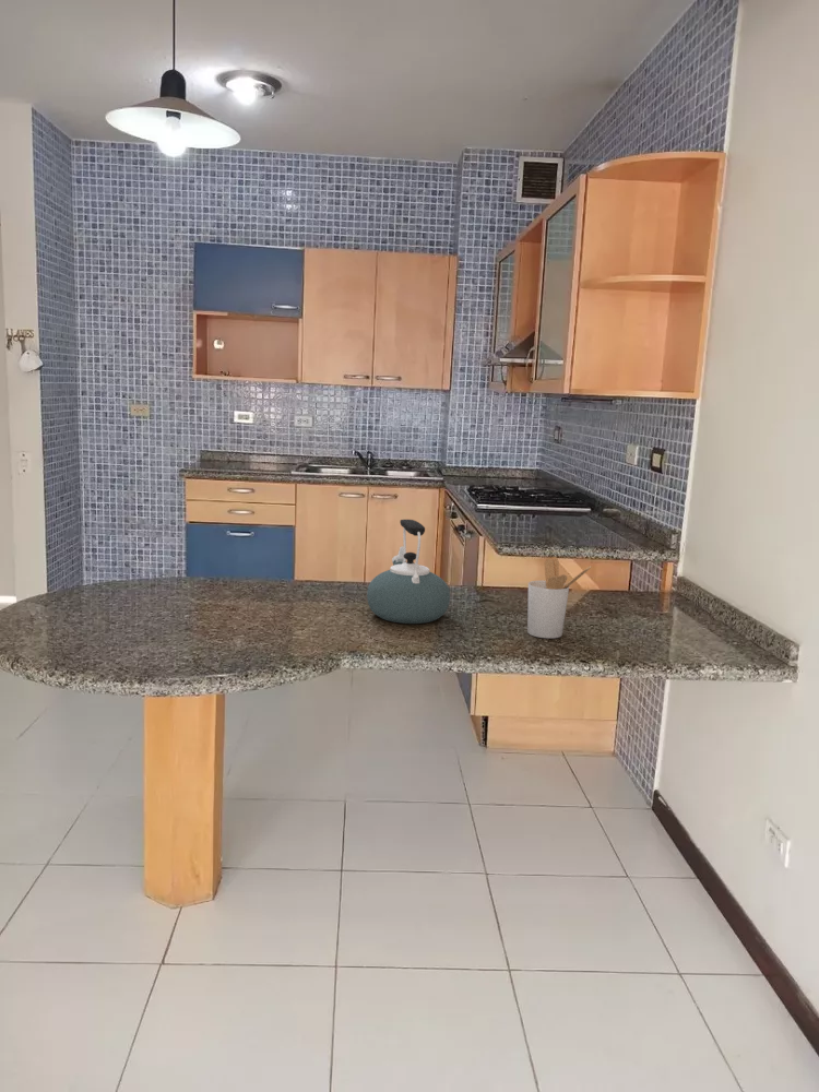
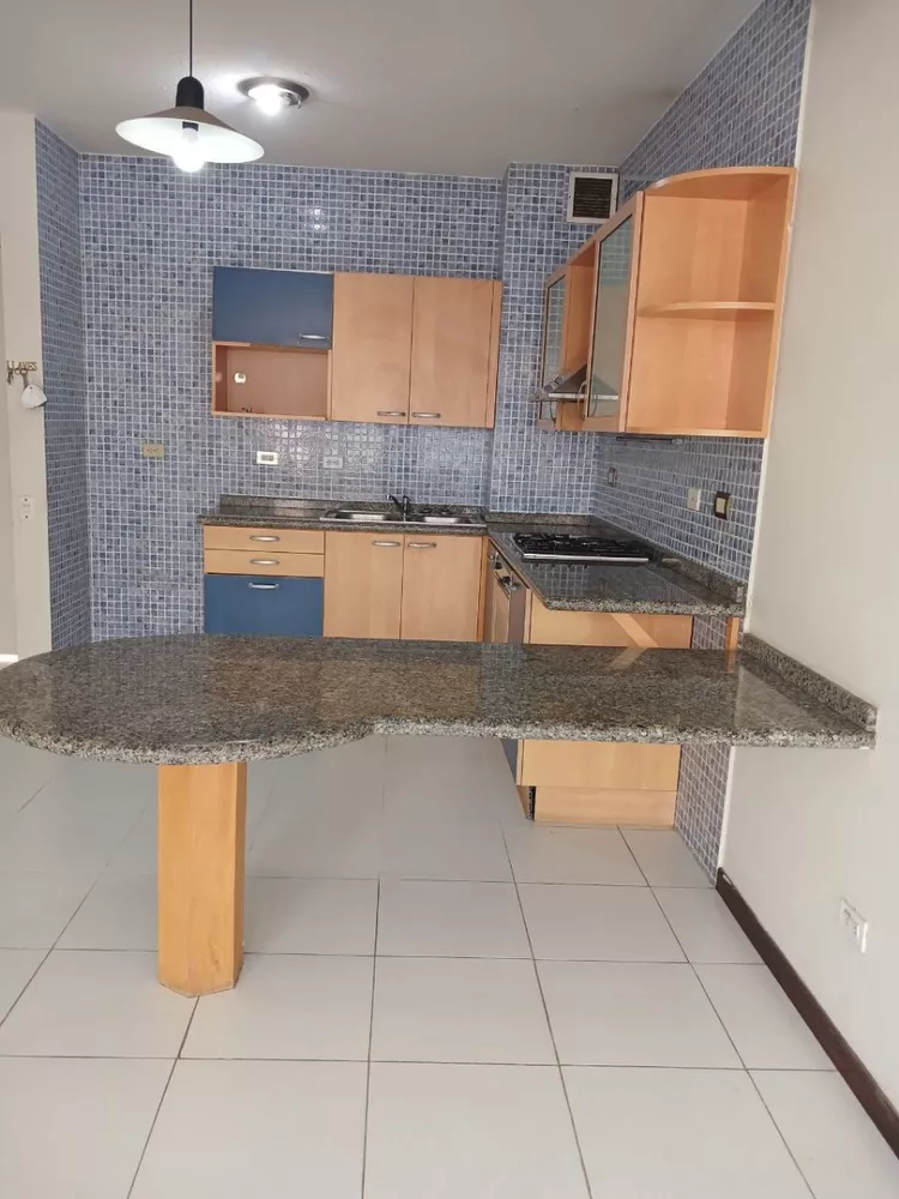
- utensil holder (558, 597)
- kettle (407, 567)
